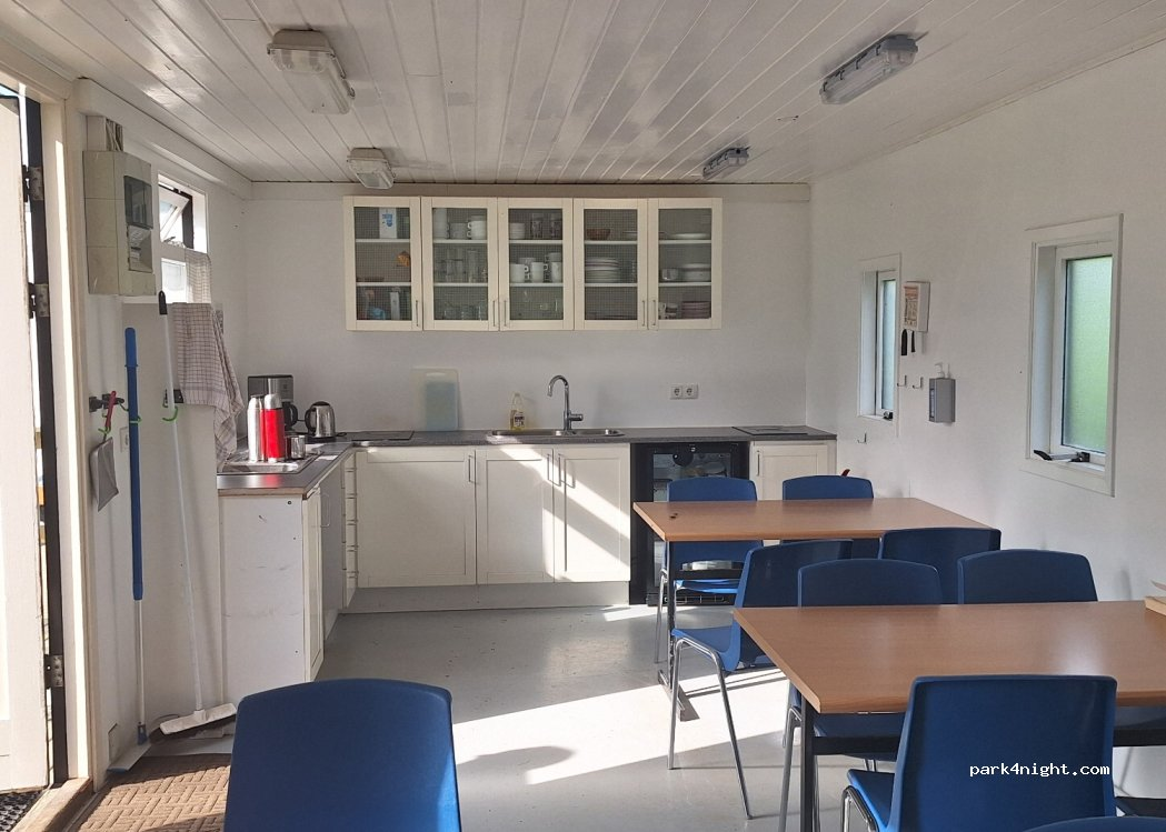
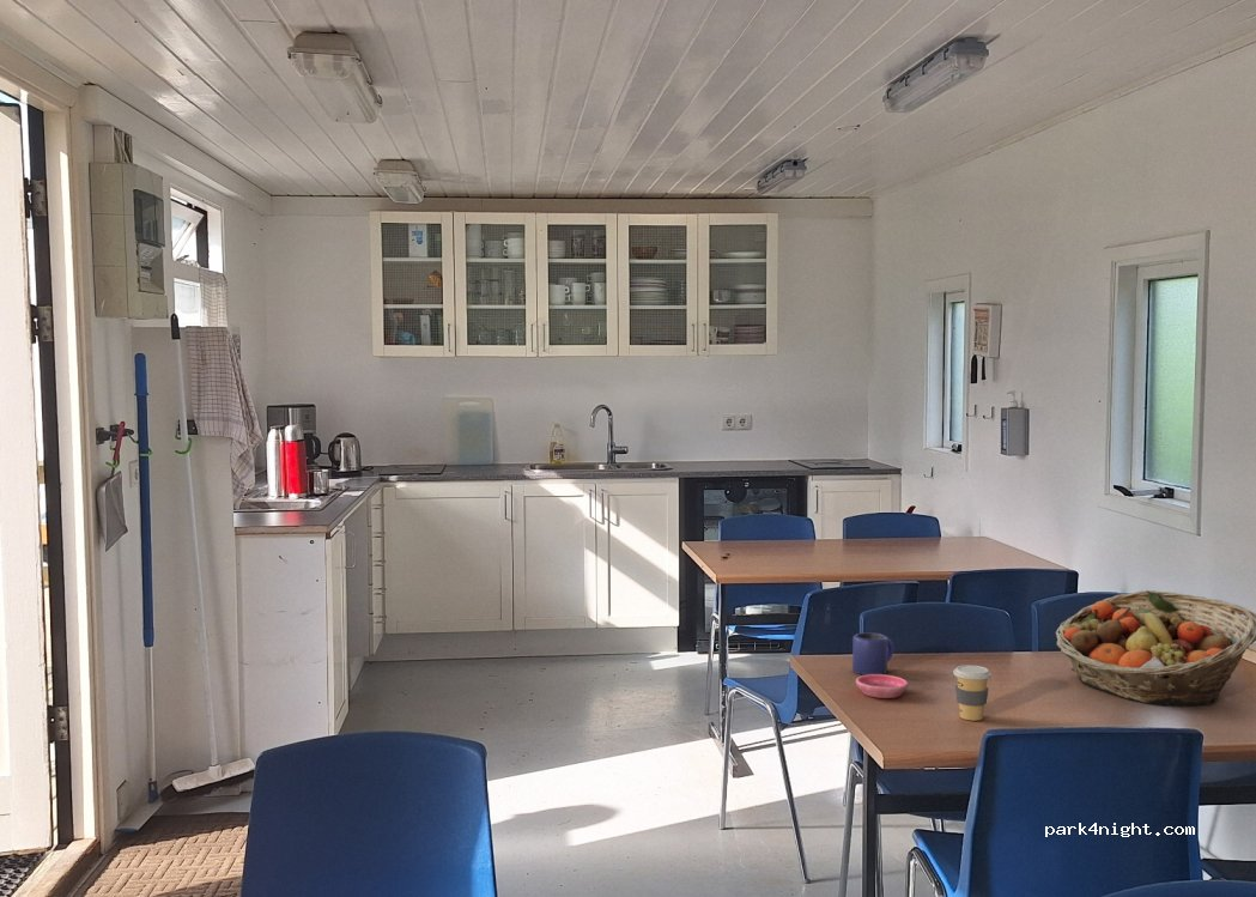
+ coffee cup (971, 692)
+ saucer (881, 686)
+ mug (874, 653)
+ fruit basket (1153, 644)
